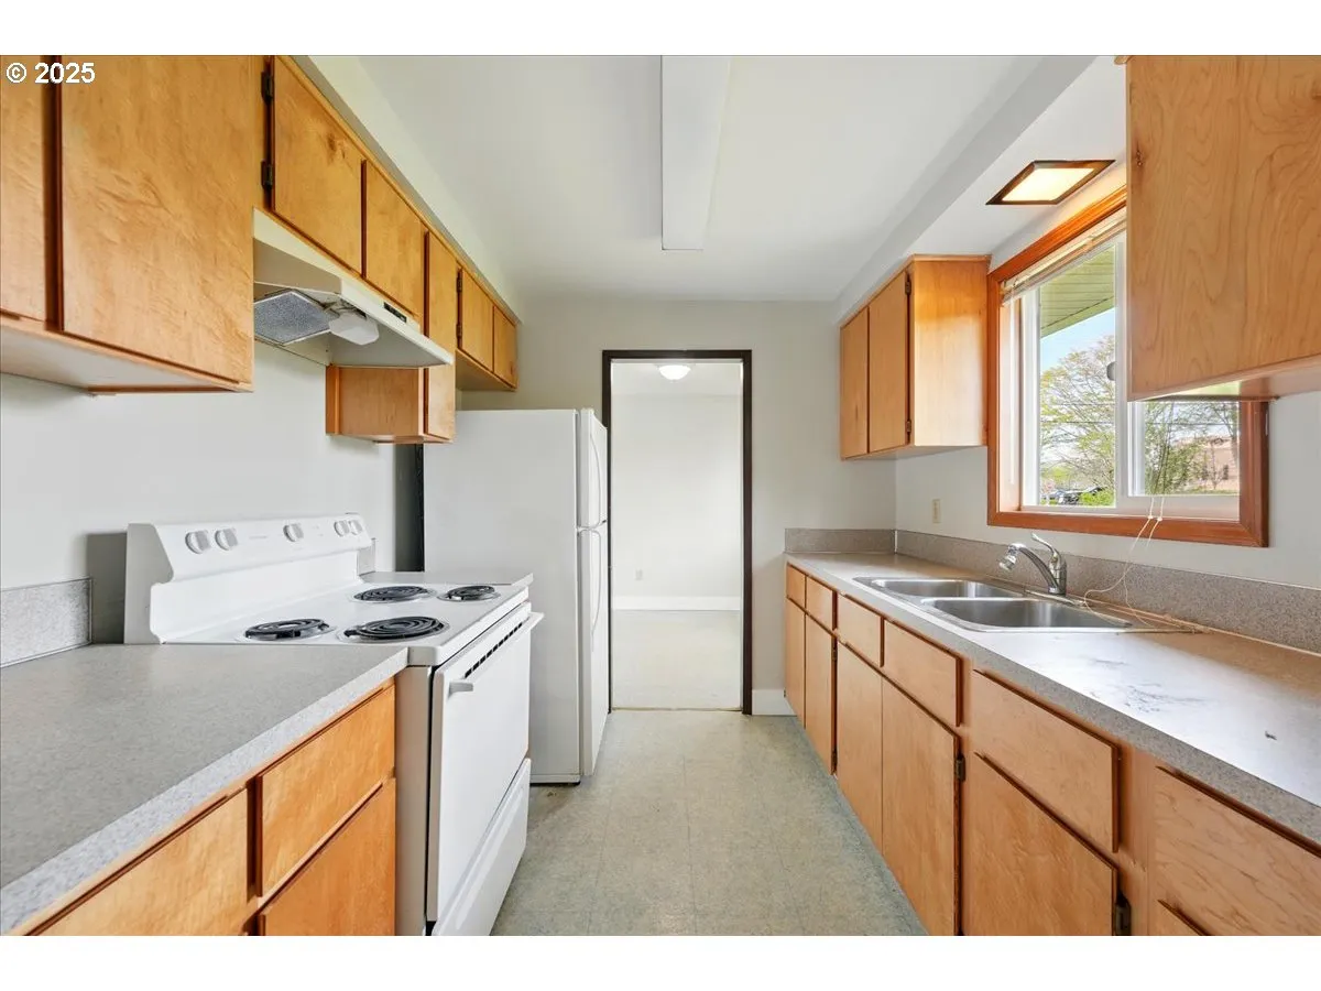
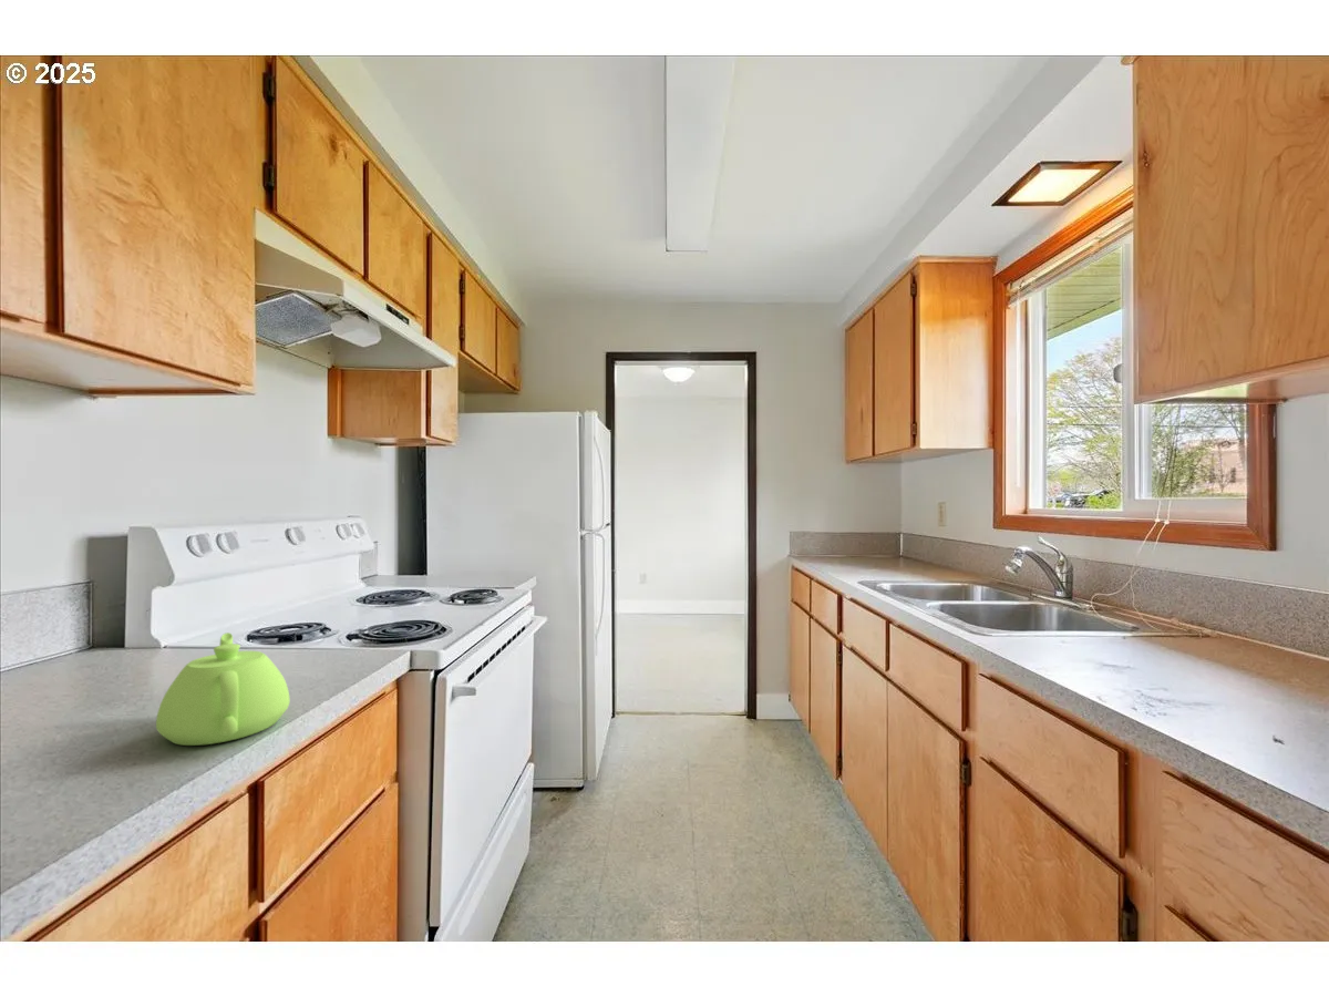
+ teapot (226, 683)
